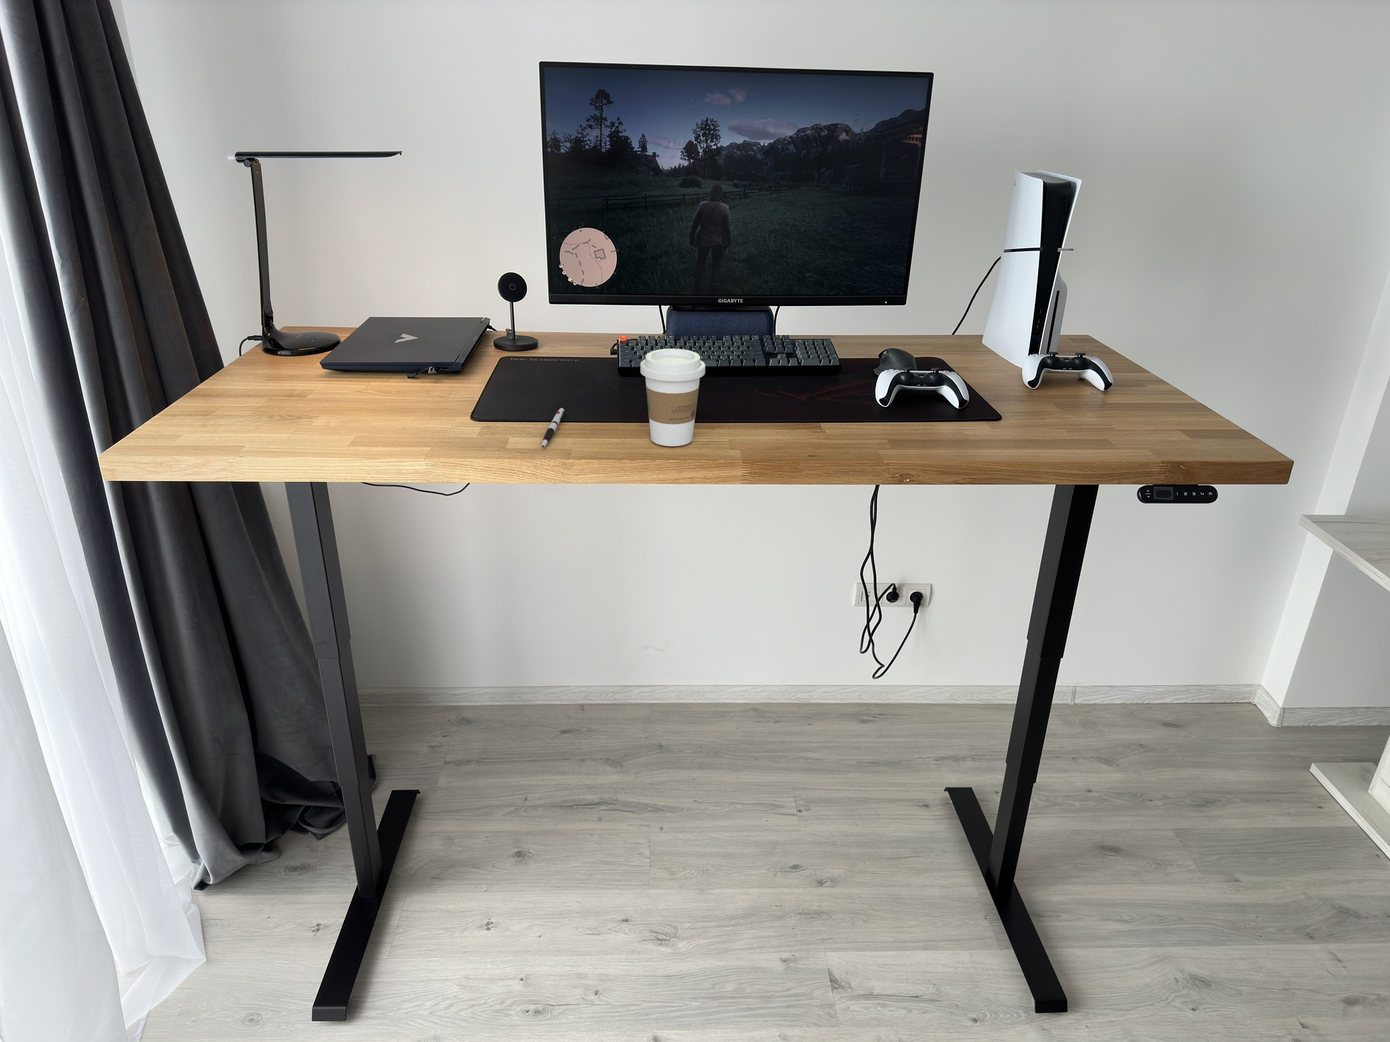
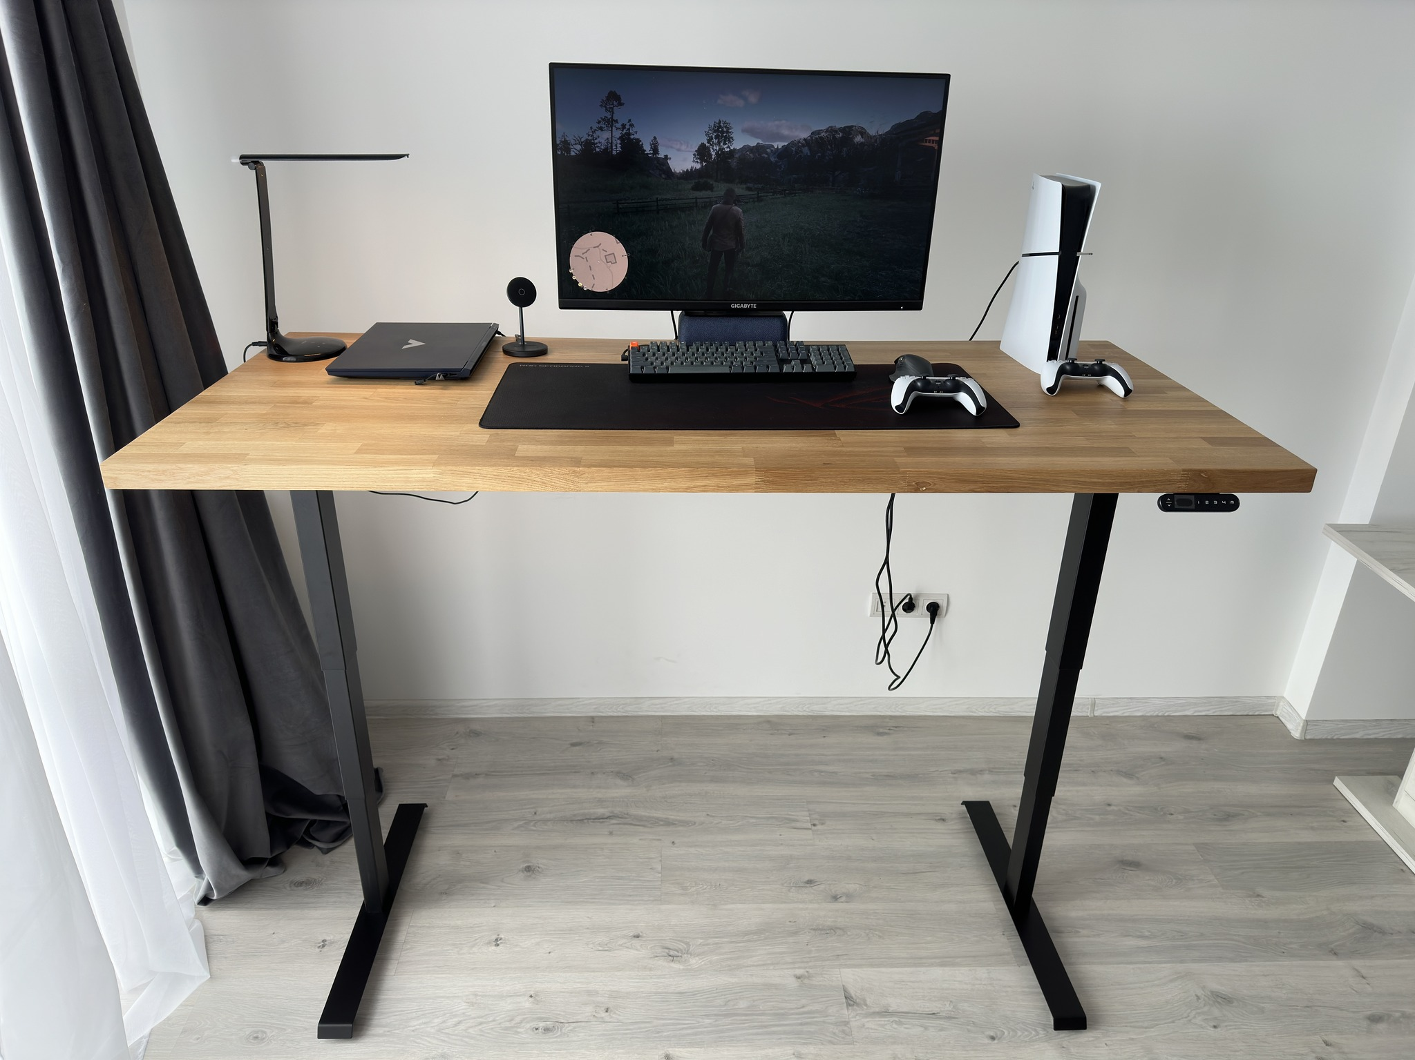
- pen (553, 427)
- coffee cup (672, 398)
